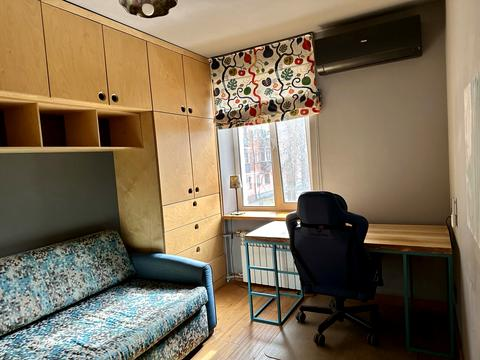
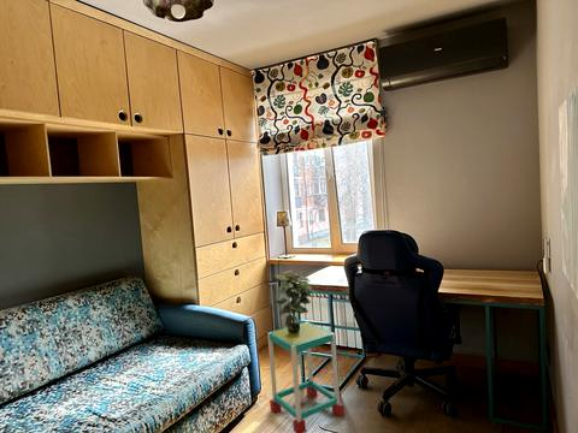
+ potted plant (294, 302)
+ side table (308, 372)
